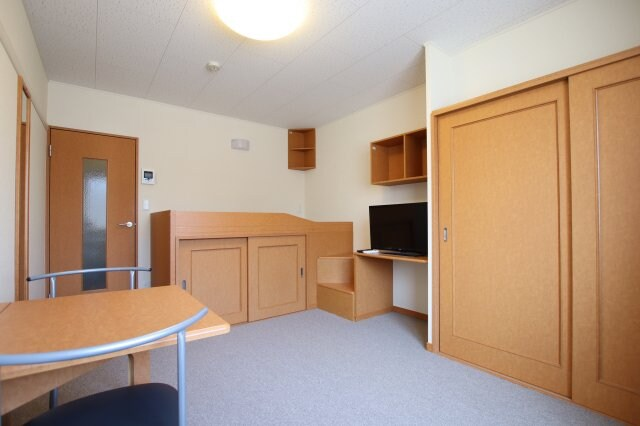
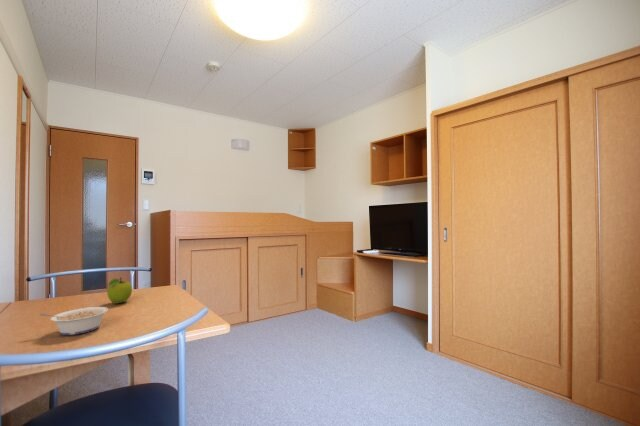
+ legume (78, 320)
+ fruit (118, 290)
